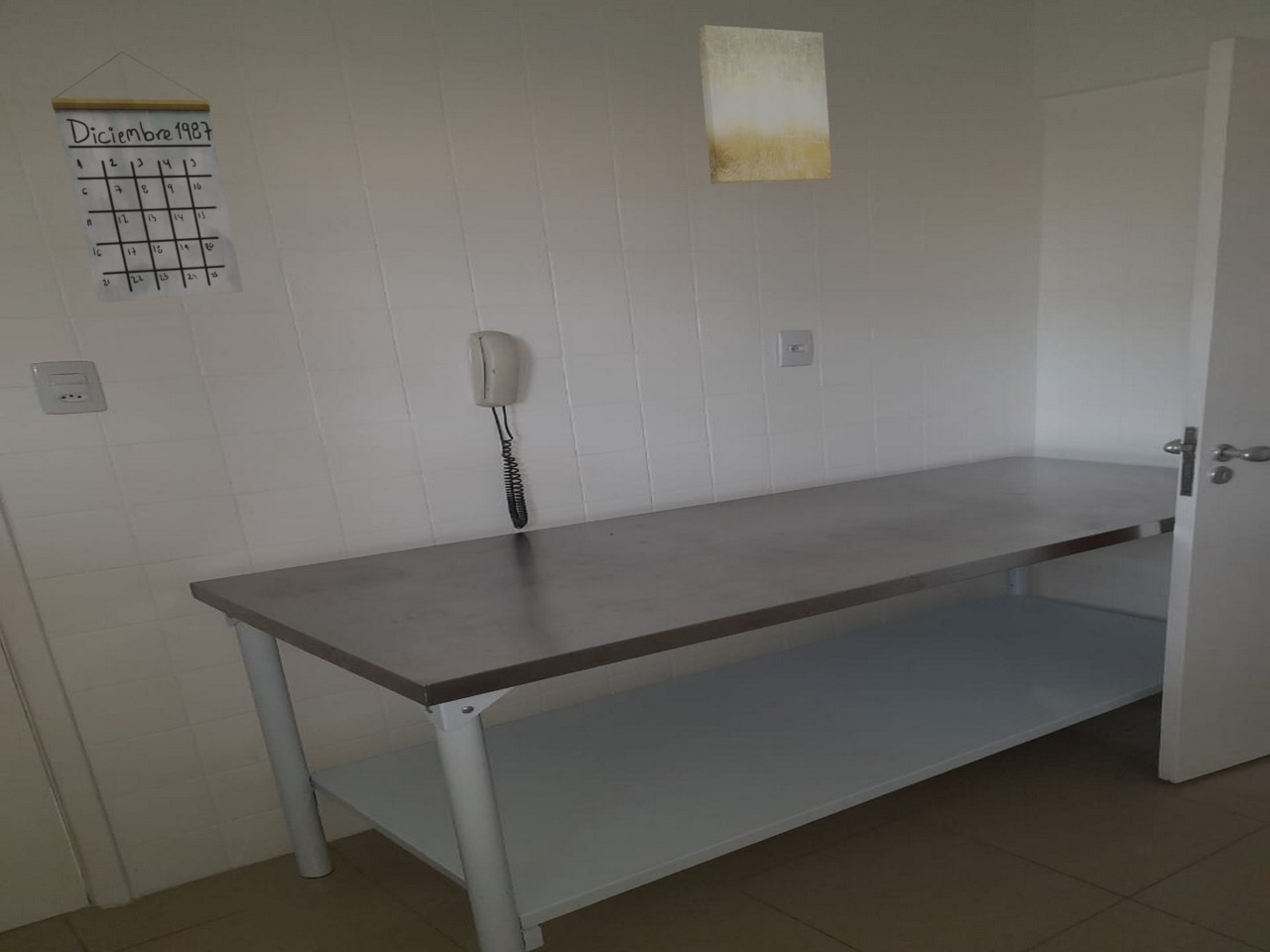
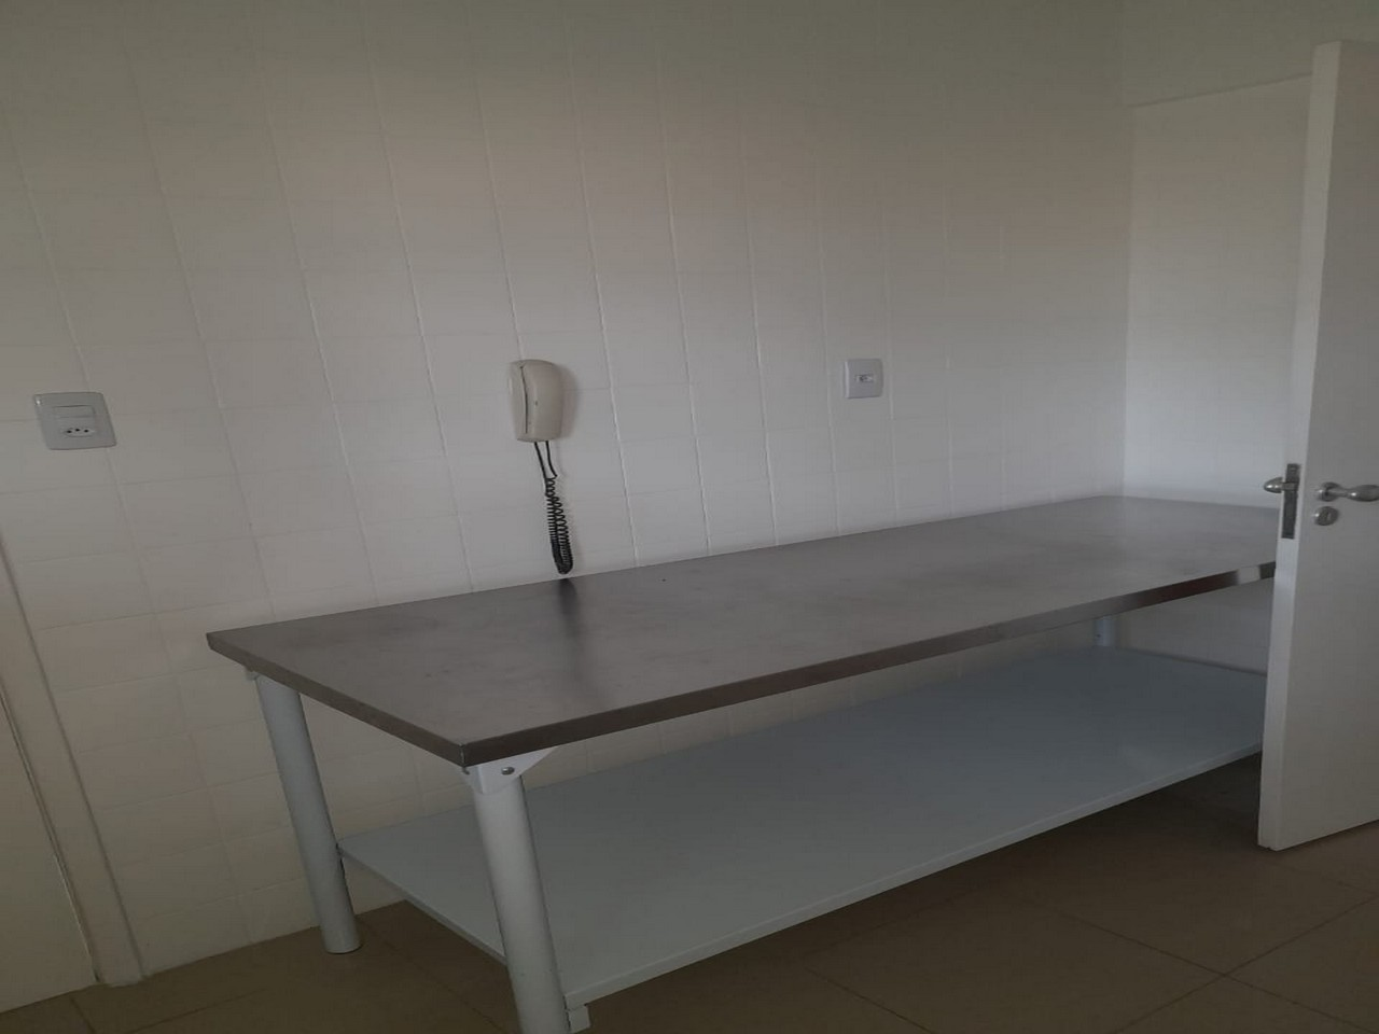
- wall art (767, 107)
- calendar (148, 177)
